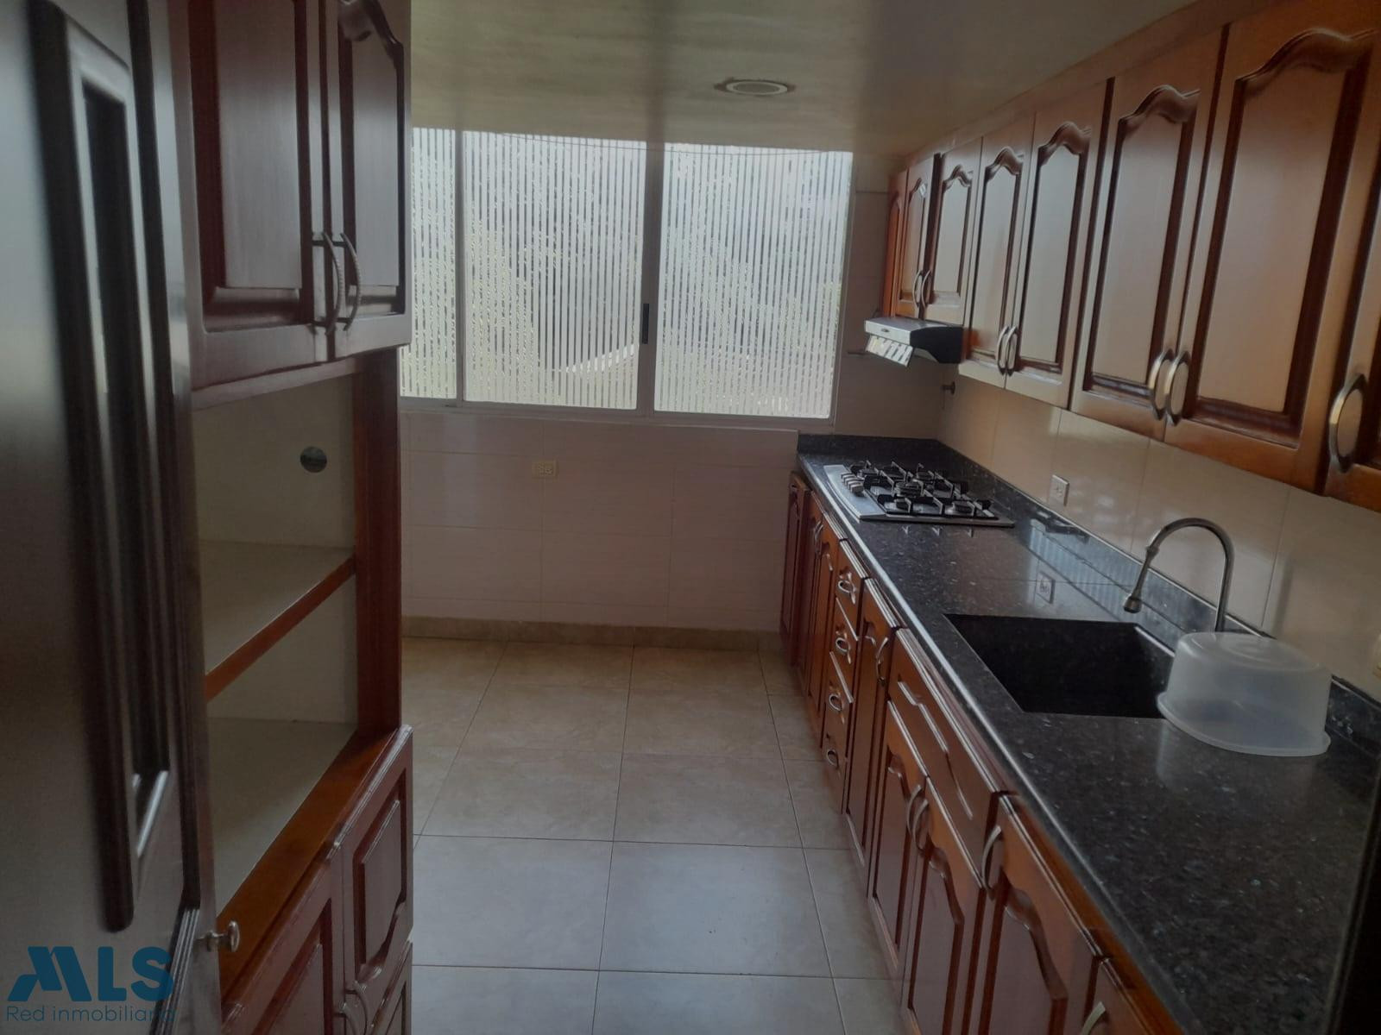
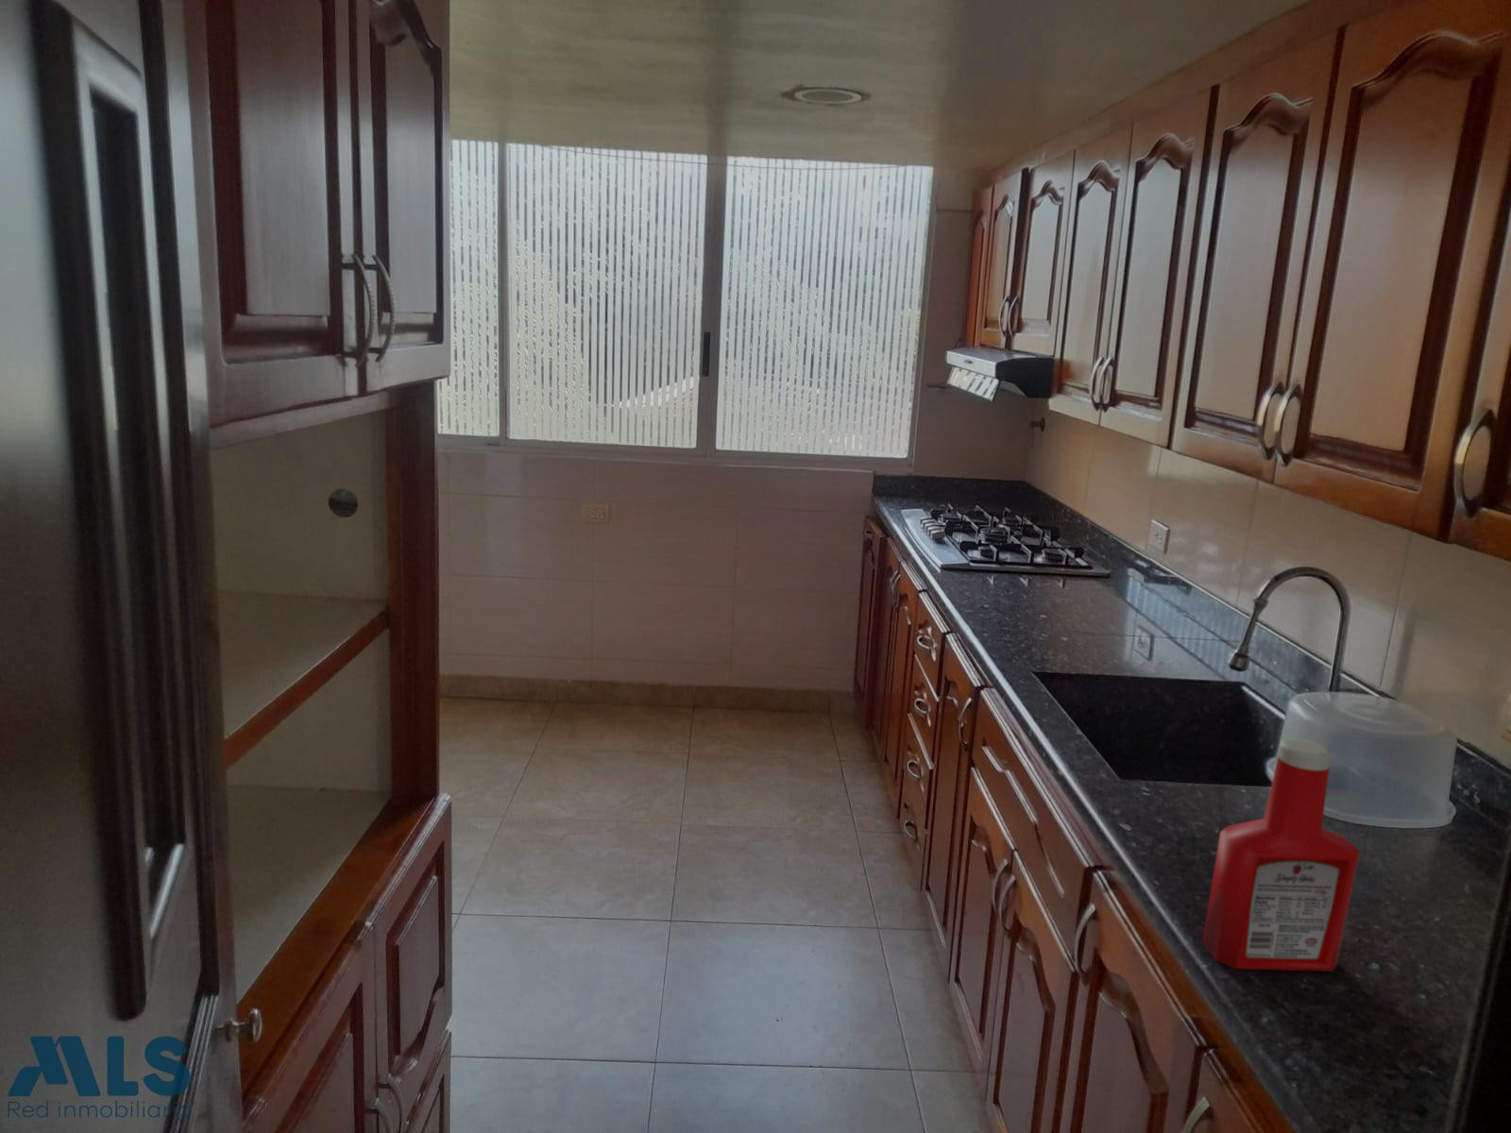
+ soap bottle (1287, 852)
